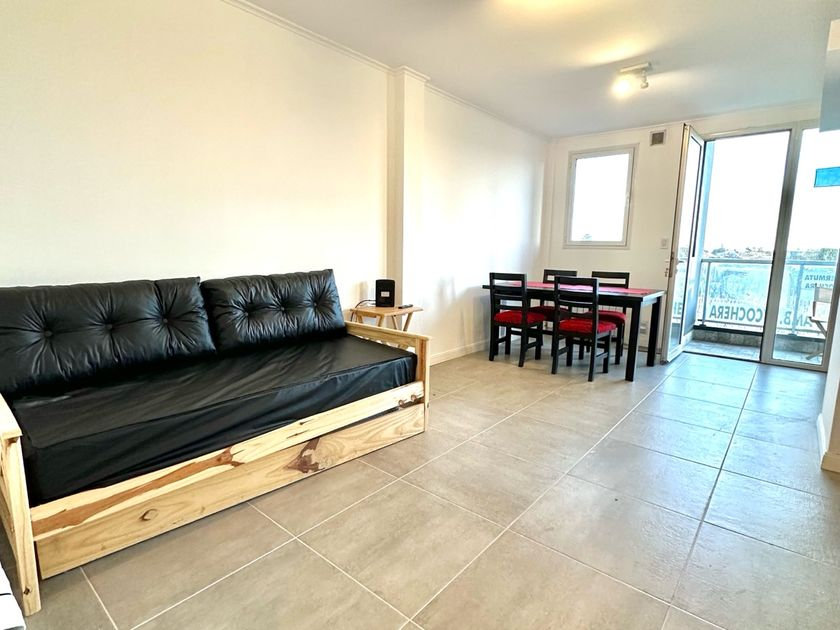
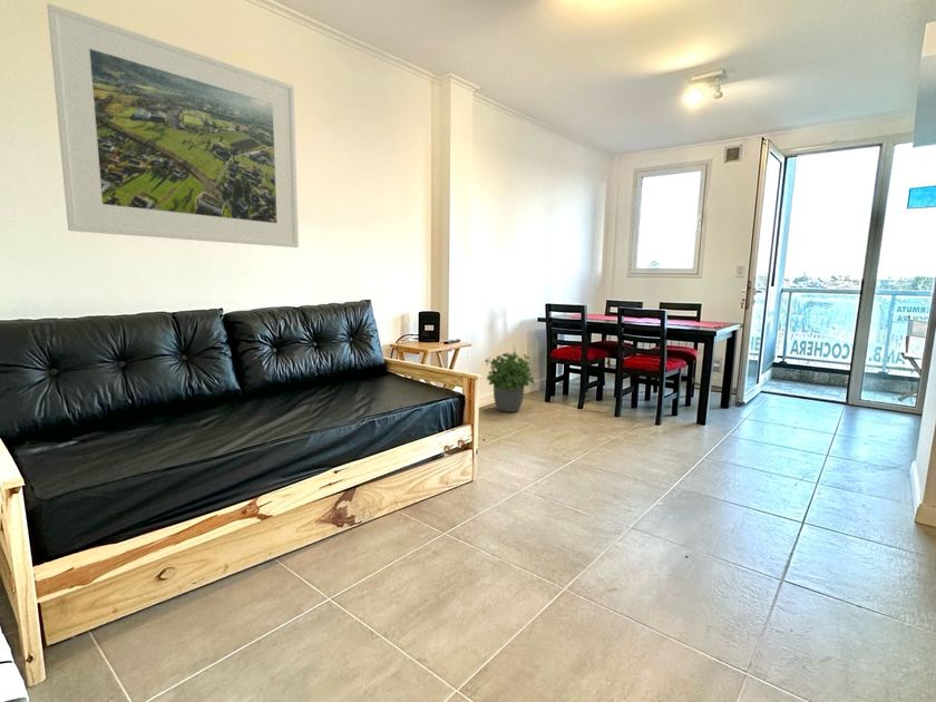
+ potted plant (509, 380)
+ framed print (196, 148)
